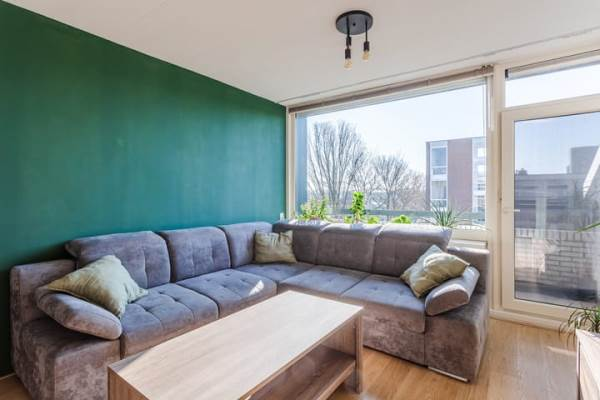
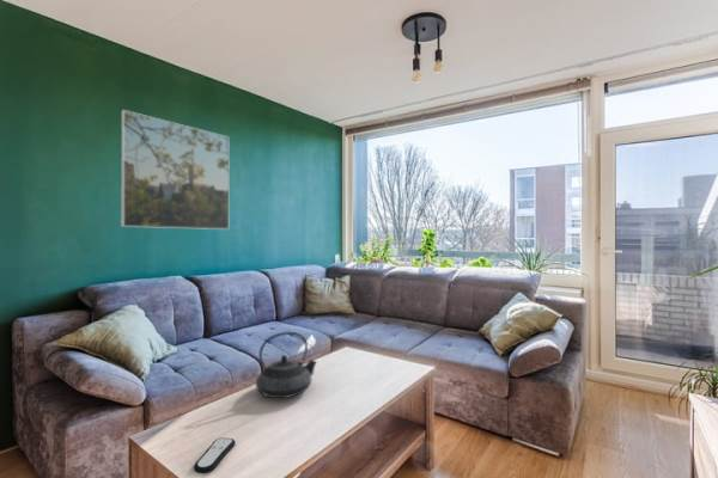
+ remote control (214, 454)
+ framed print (181, 176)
+ teapot (287, 361)
